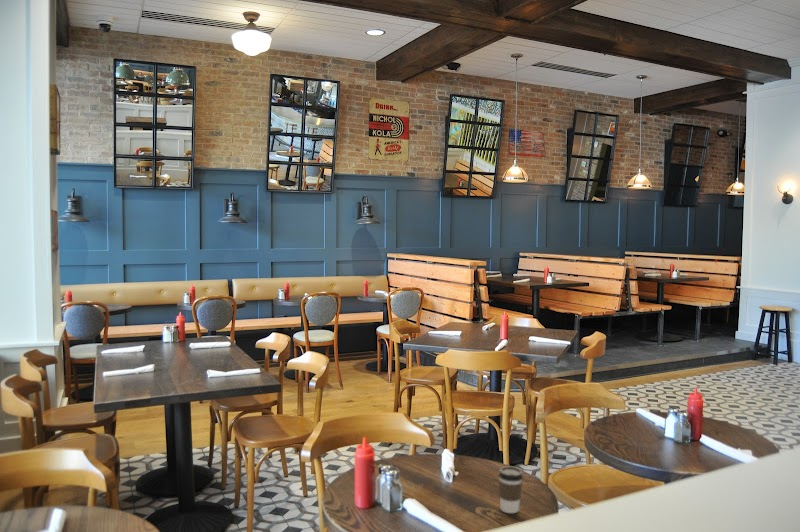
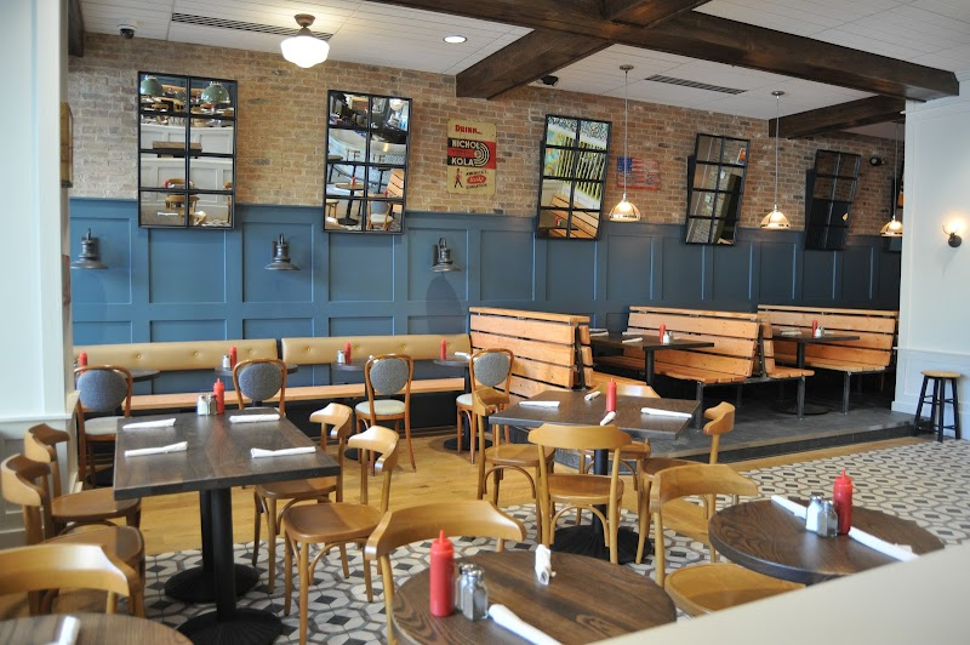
- coffee cup (510, 490)
